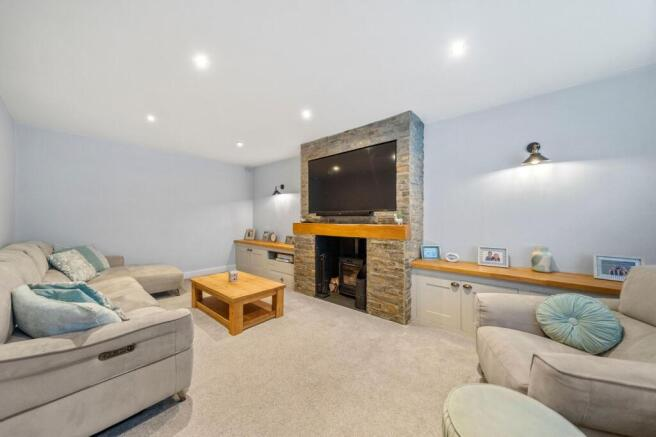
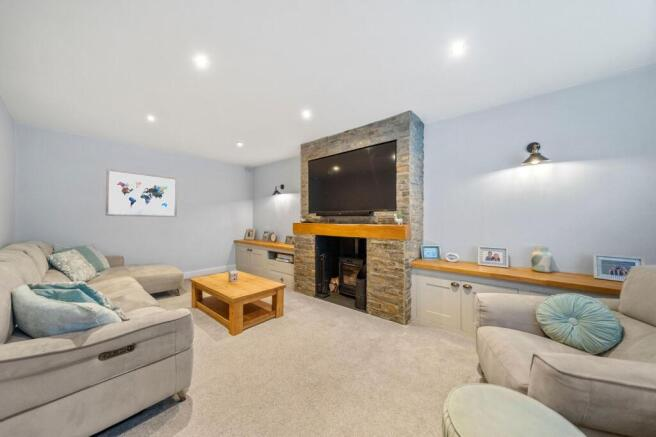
+ wall art (144, 195)
